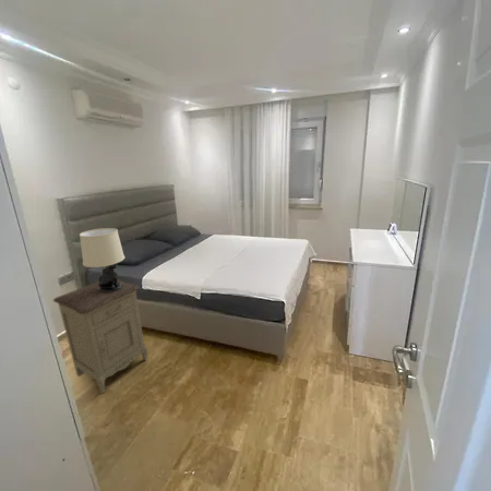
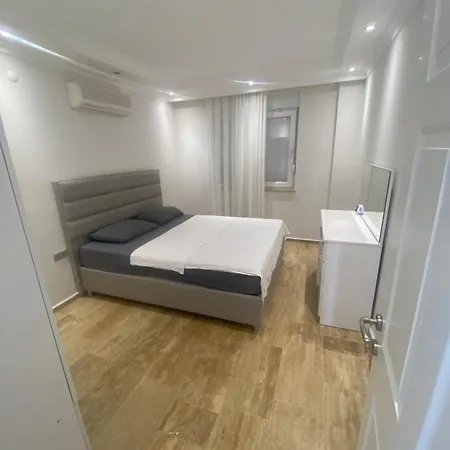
- nightstand (108, 332)
- table lamp (104, 260)
